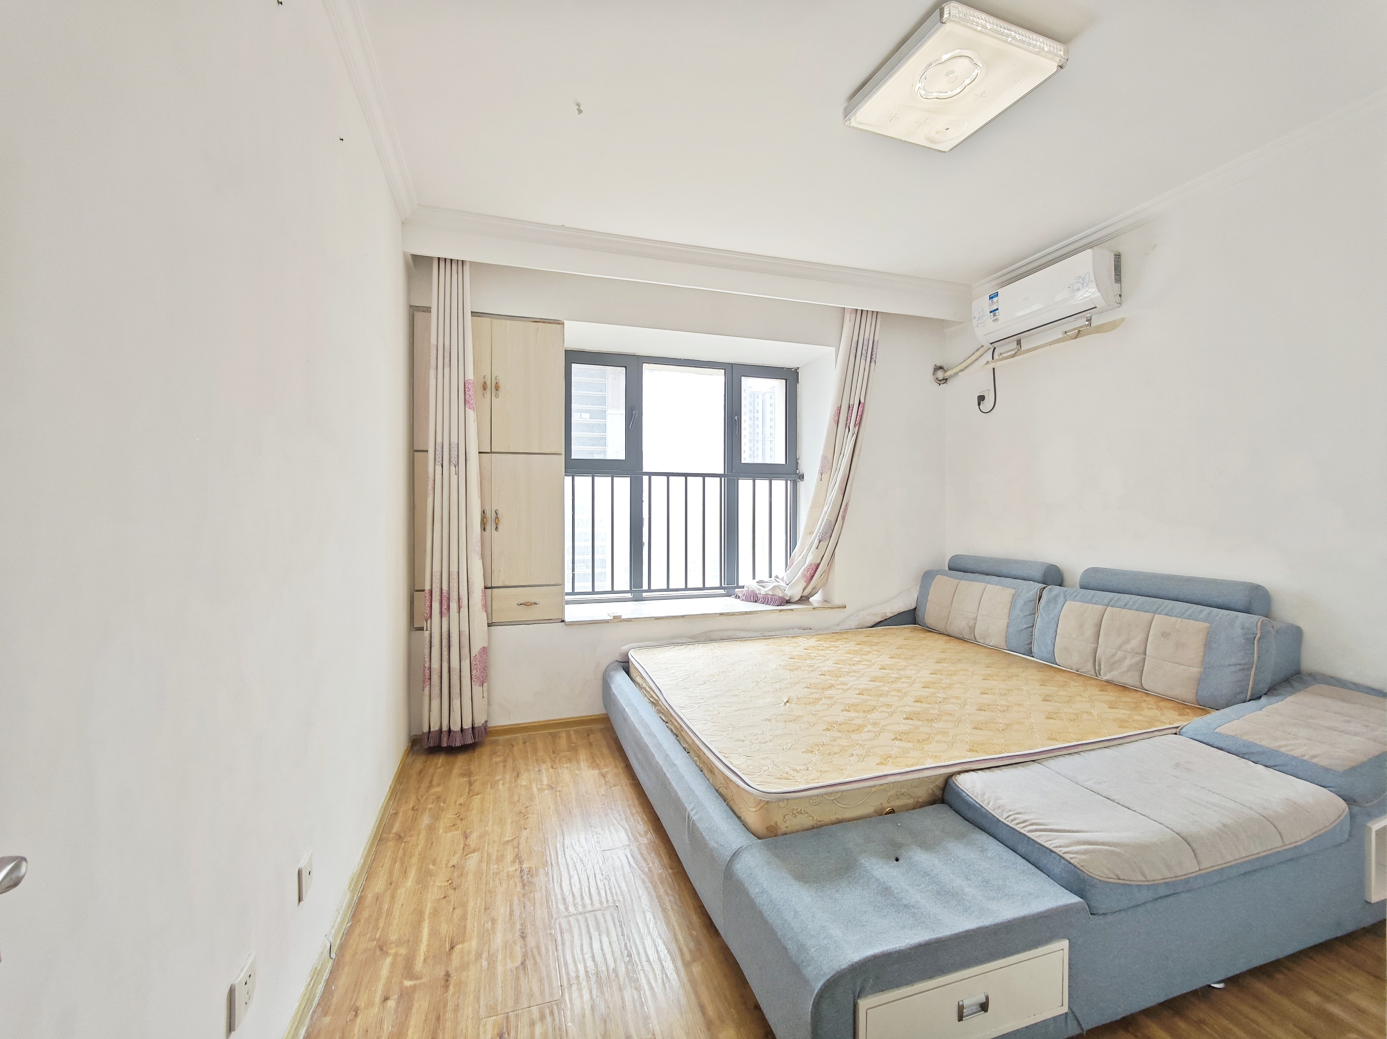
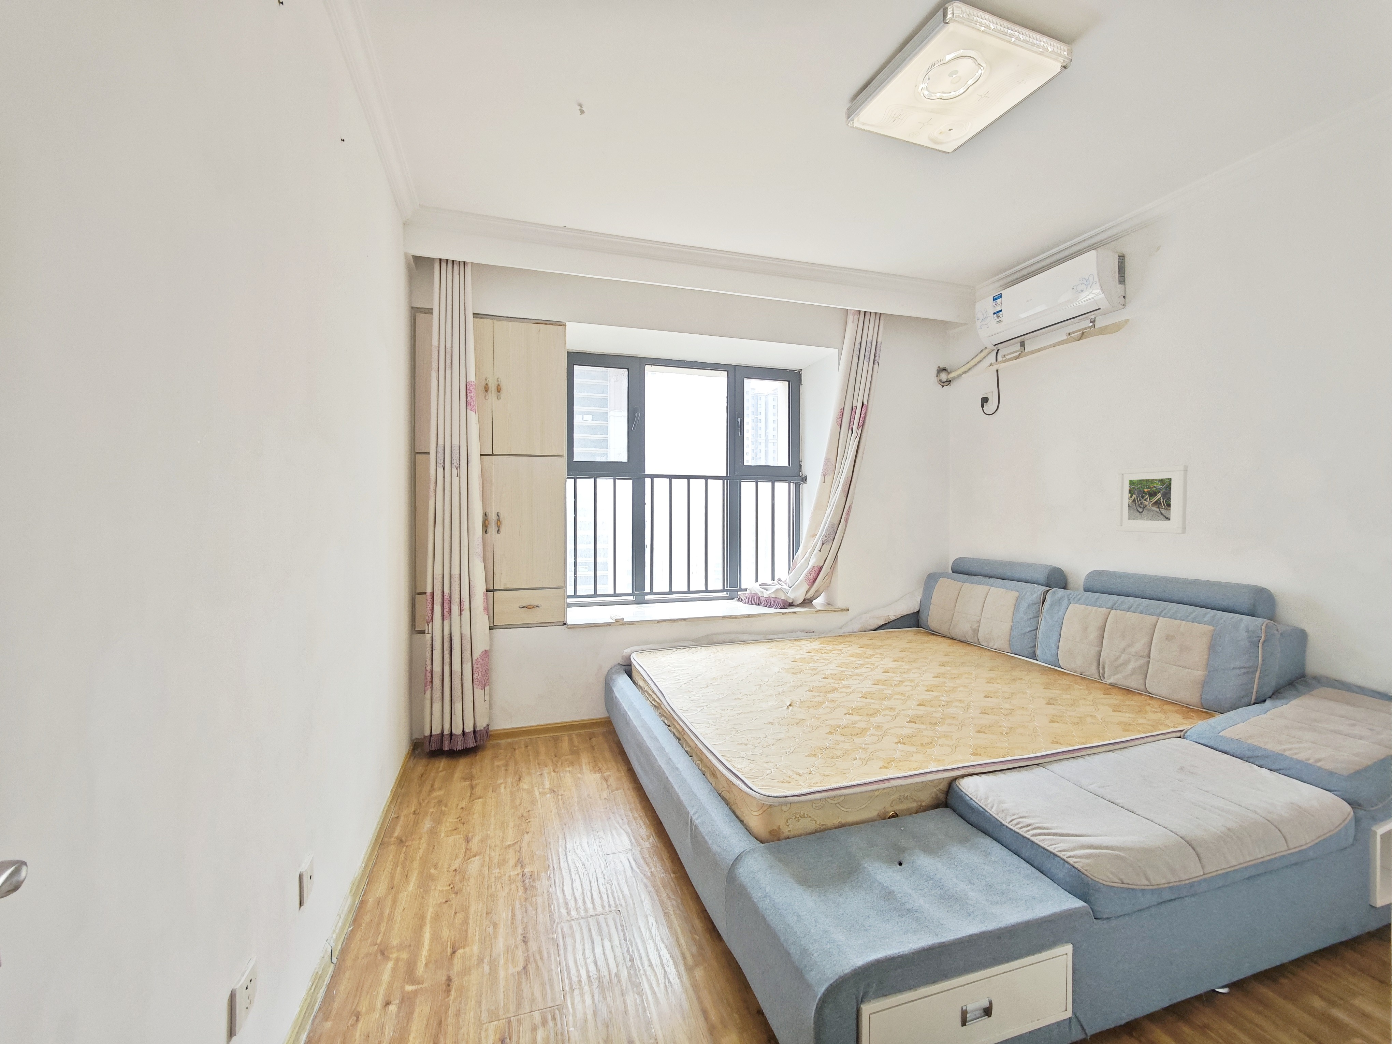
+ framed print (1150, 499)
